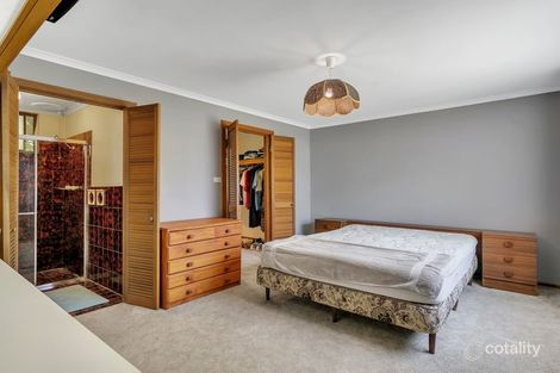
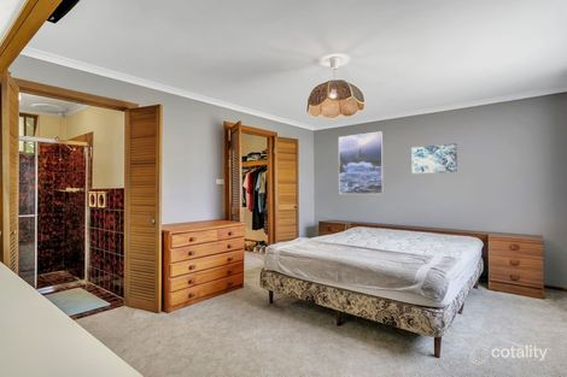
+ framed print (360, 164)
+ wall art (433, 159)
